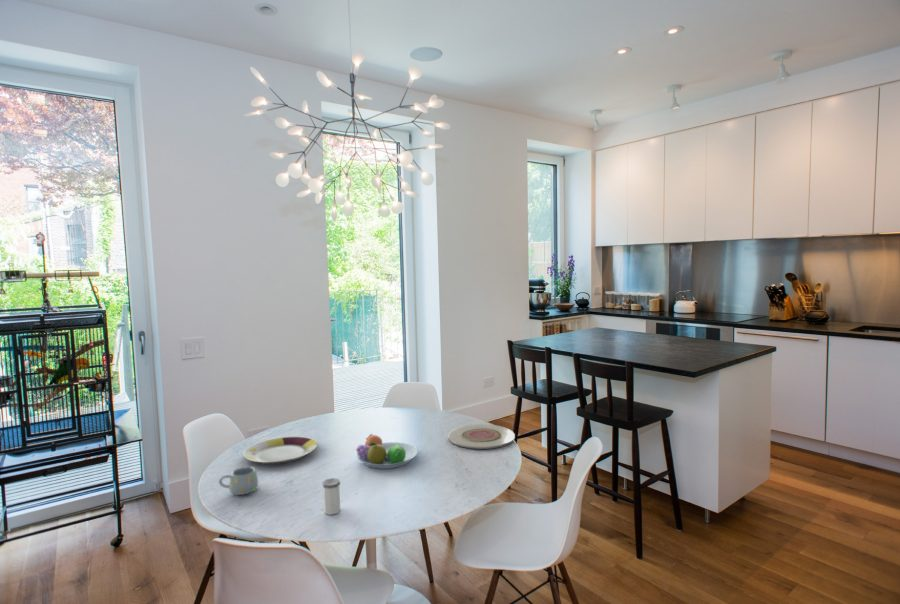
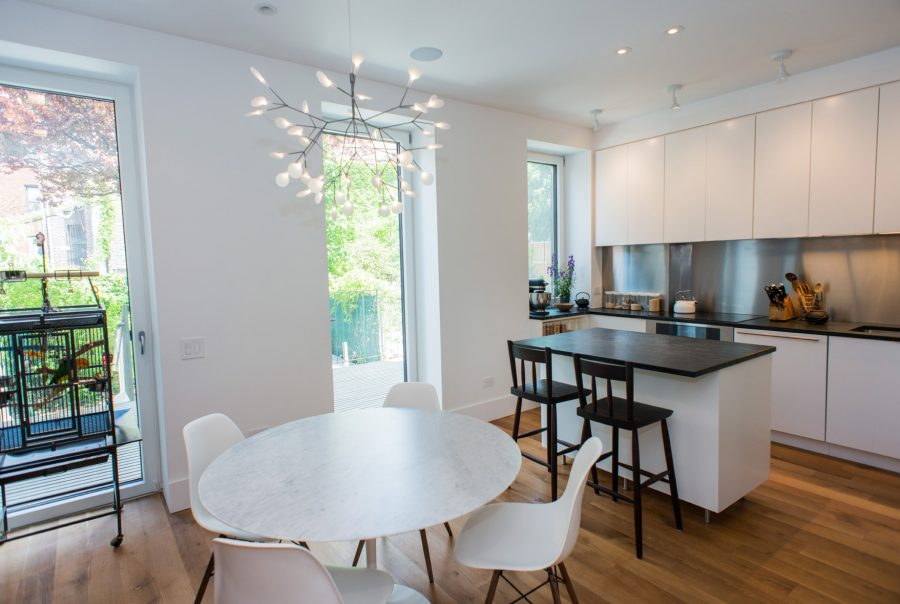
- mug (238, 481)
- plate (281, 450)
- plate (481, 435)
- salt shaker (331, 496)
- fruit bowl (387, 448)
